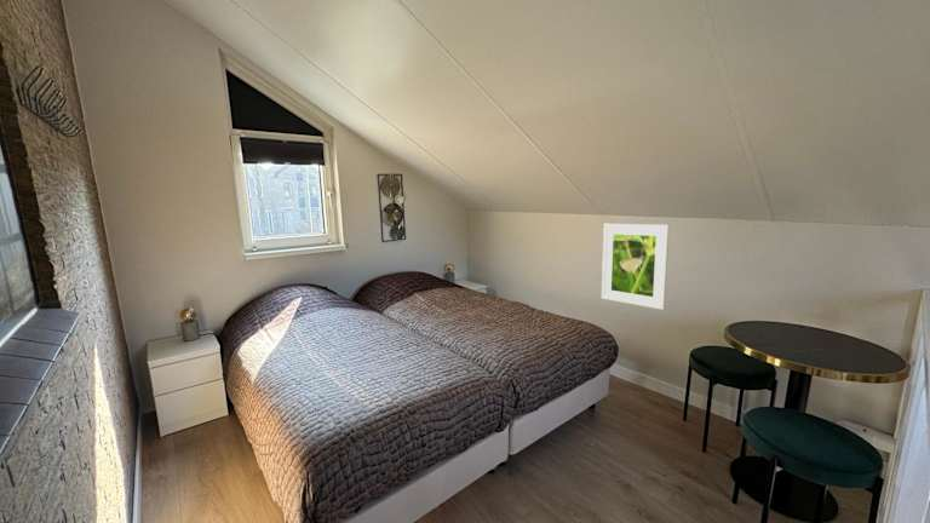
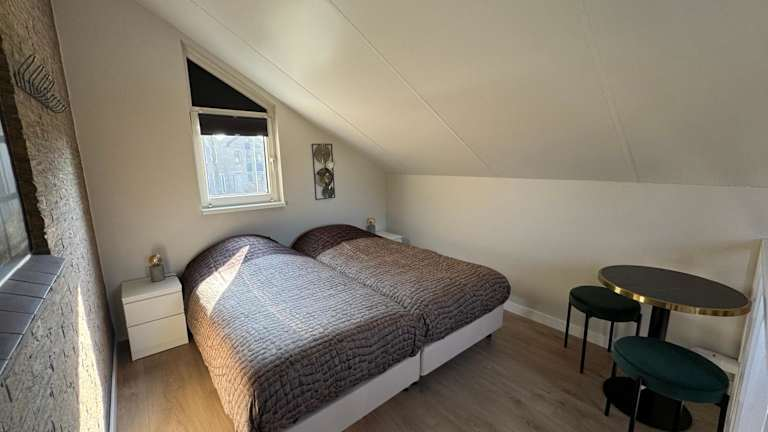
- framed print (632, 264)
